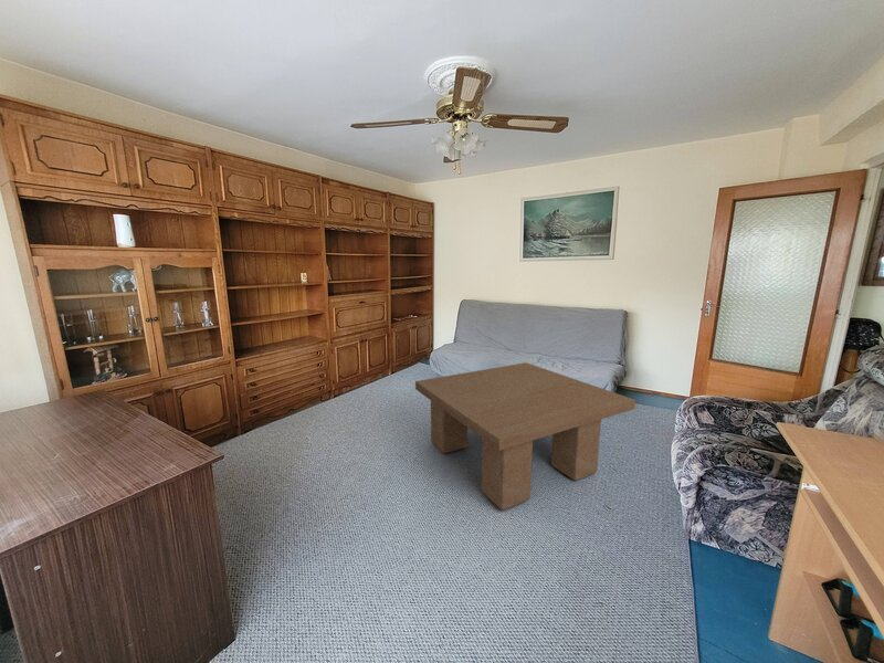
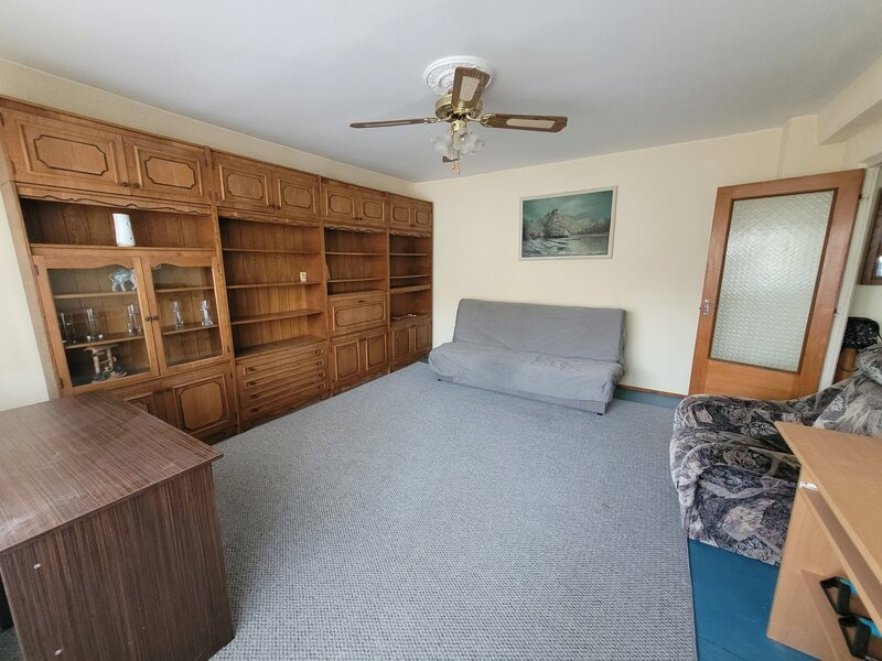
- coffee table (515, 422)
